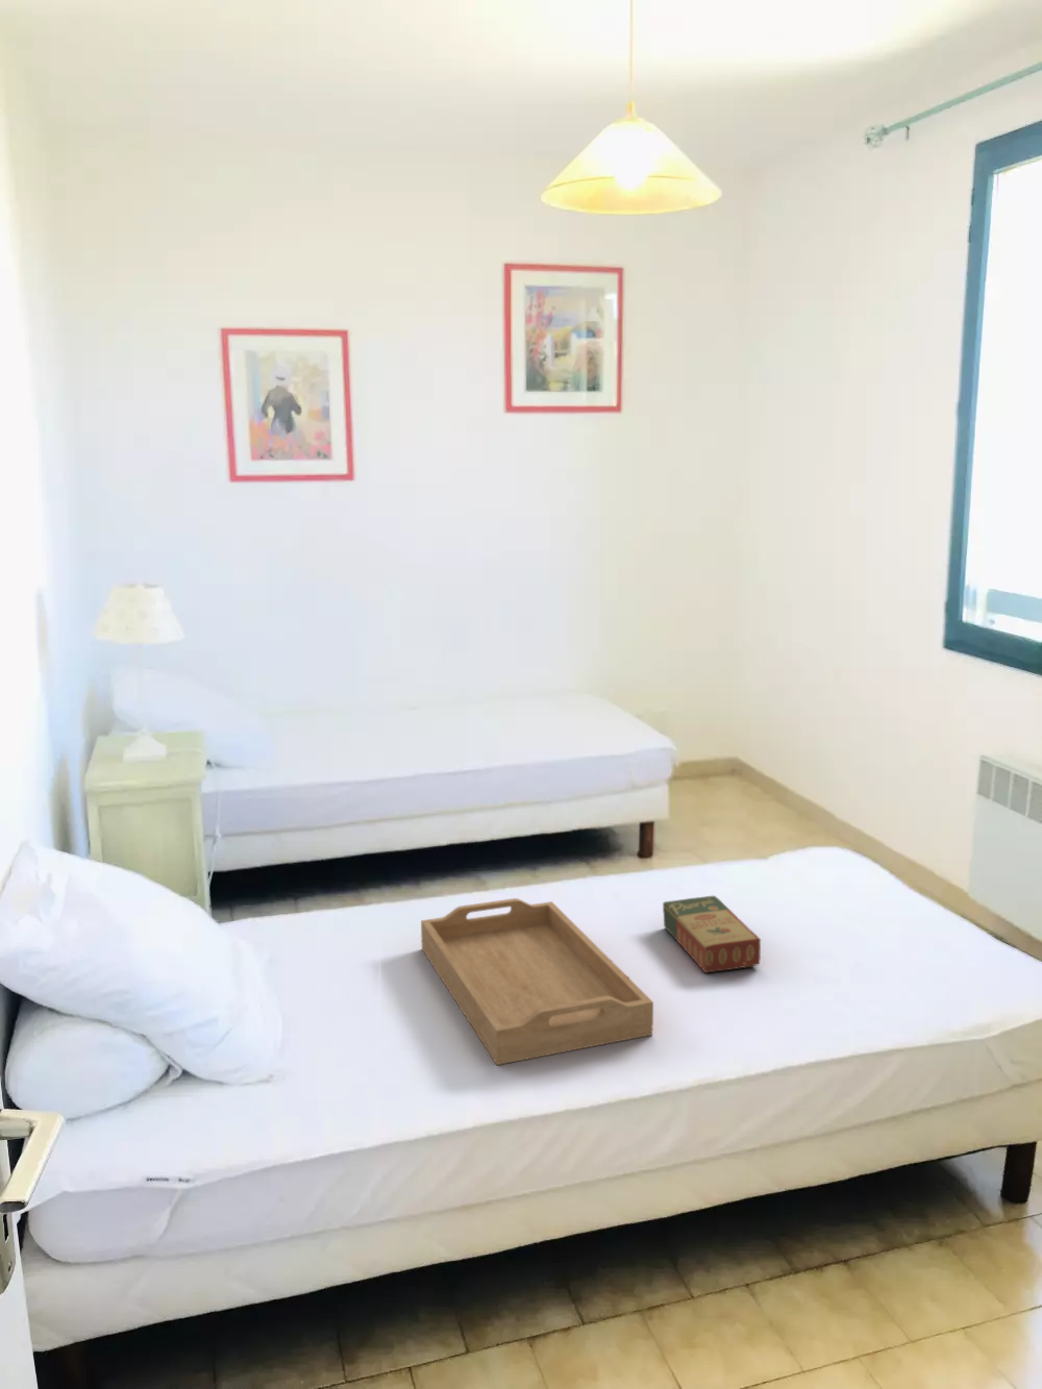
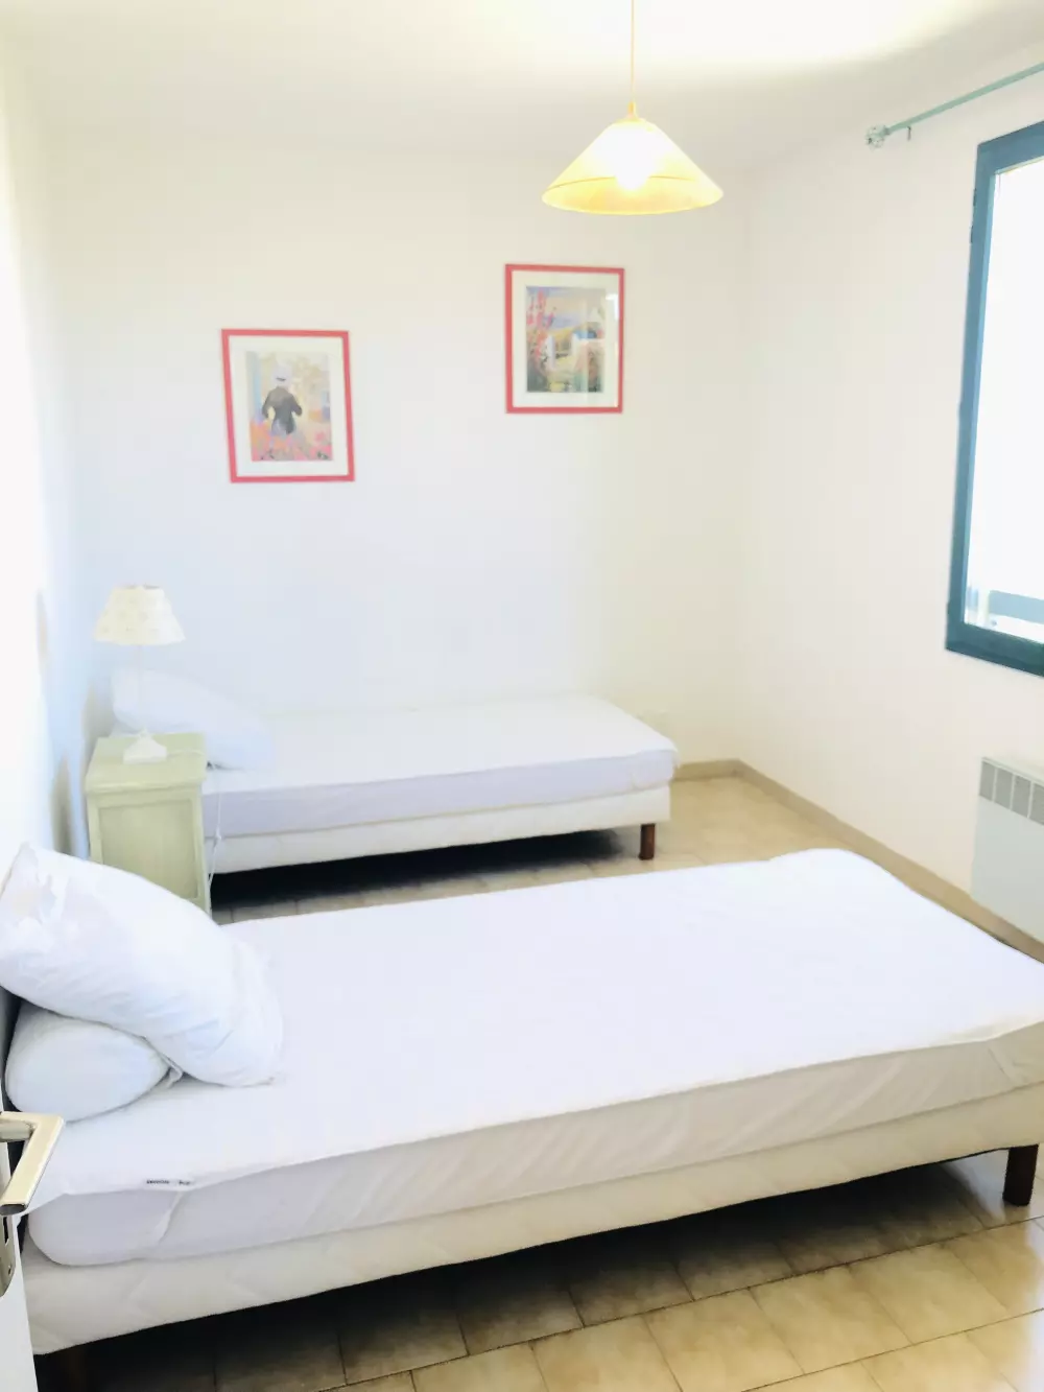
- serving tray (528, 968)
- book (708, 931)
